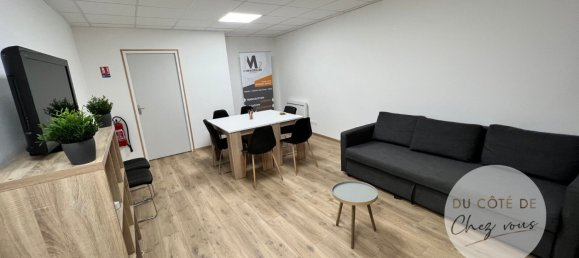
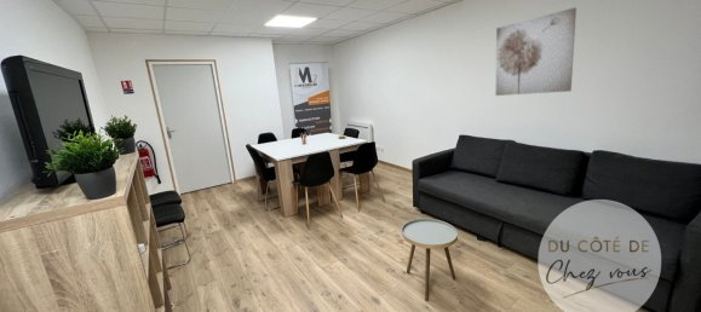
+ wall art (530, 57)
